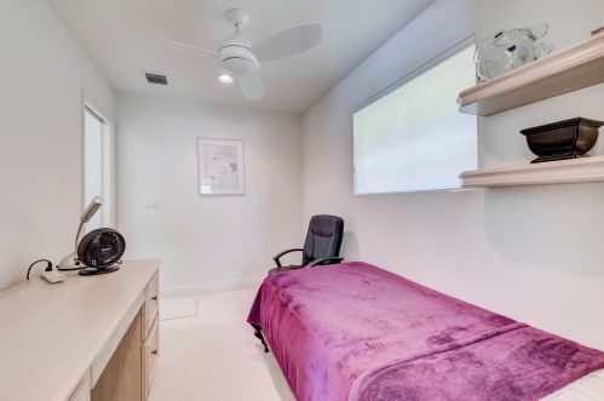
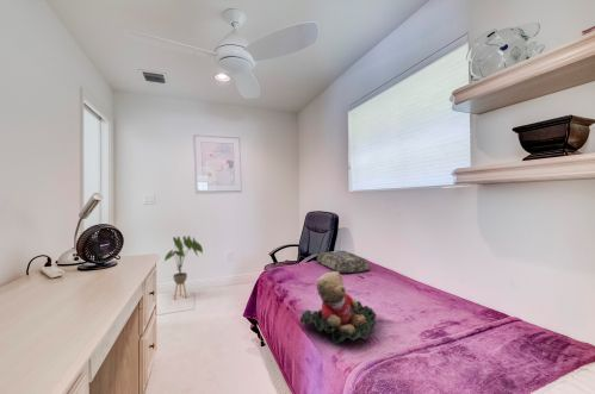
+ teddy bear (341, 299)
+ house plant (181, 265)
+ cushion (342, 259)
